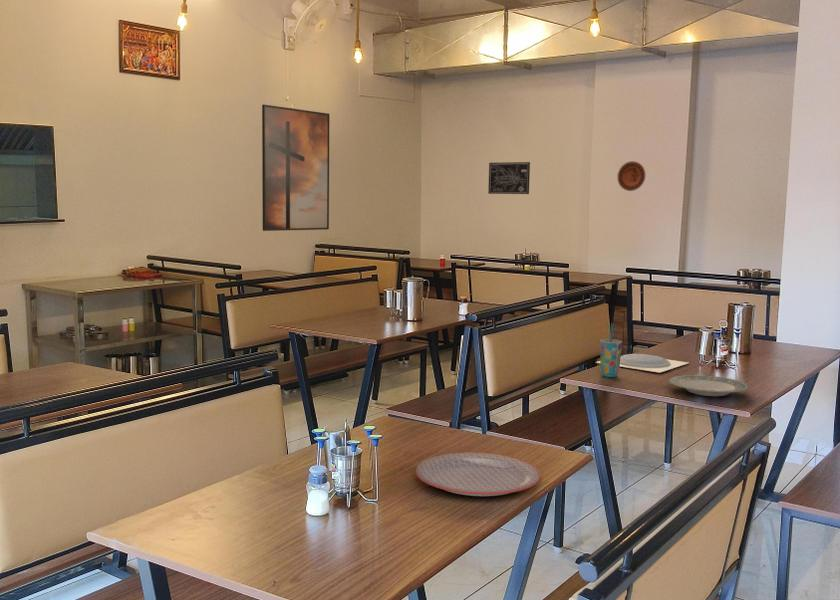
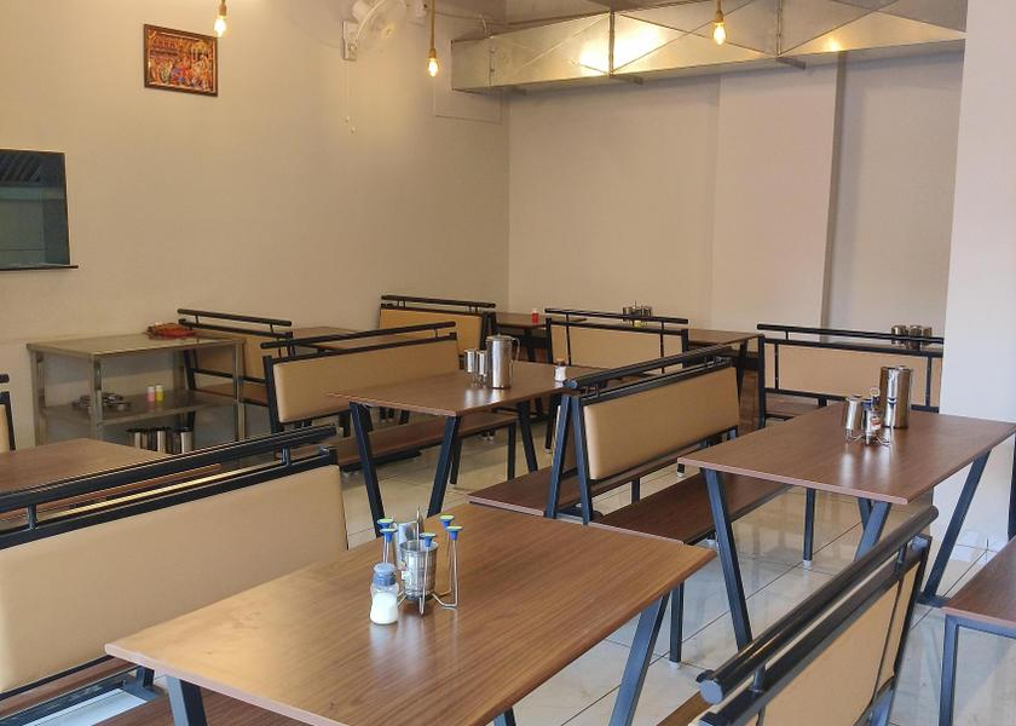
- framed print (297, 170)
- decorative plate (631, 176)
- bowl (642, 359)
- plate (707, 387)
- cup (610, 349)
- wall art (508, 178)
- plate (477, 475)
